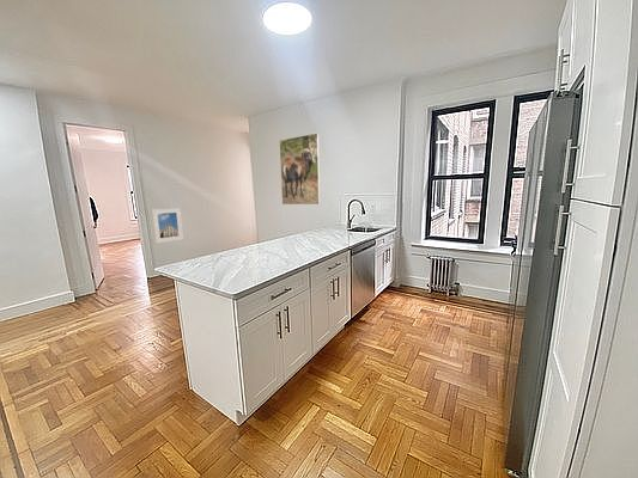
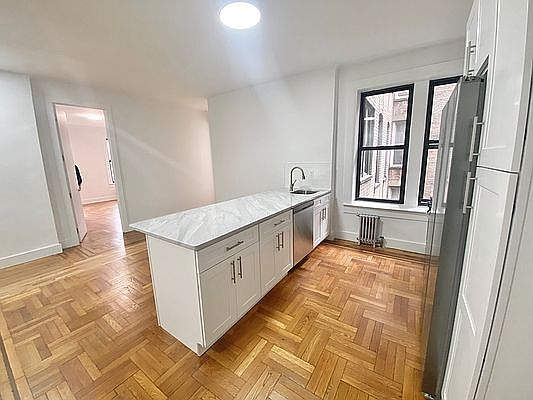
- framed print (168, 225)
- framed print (298, 171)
